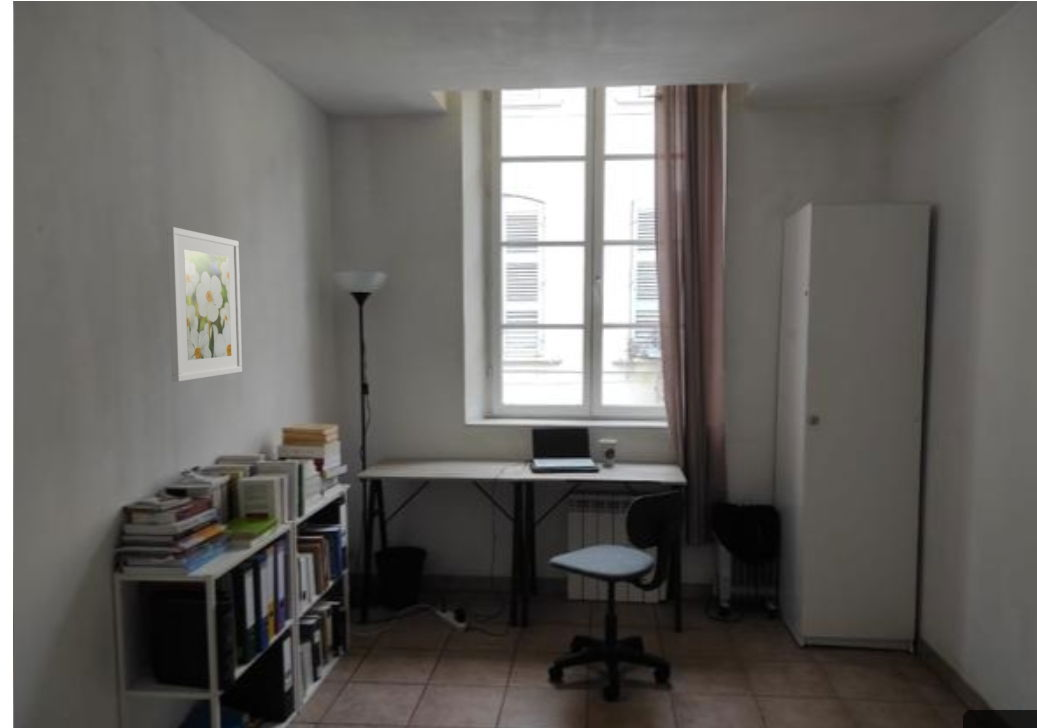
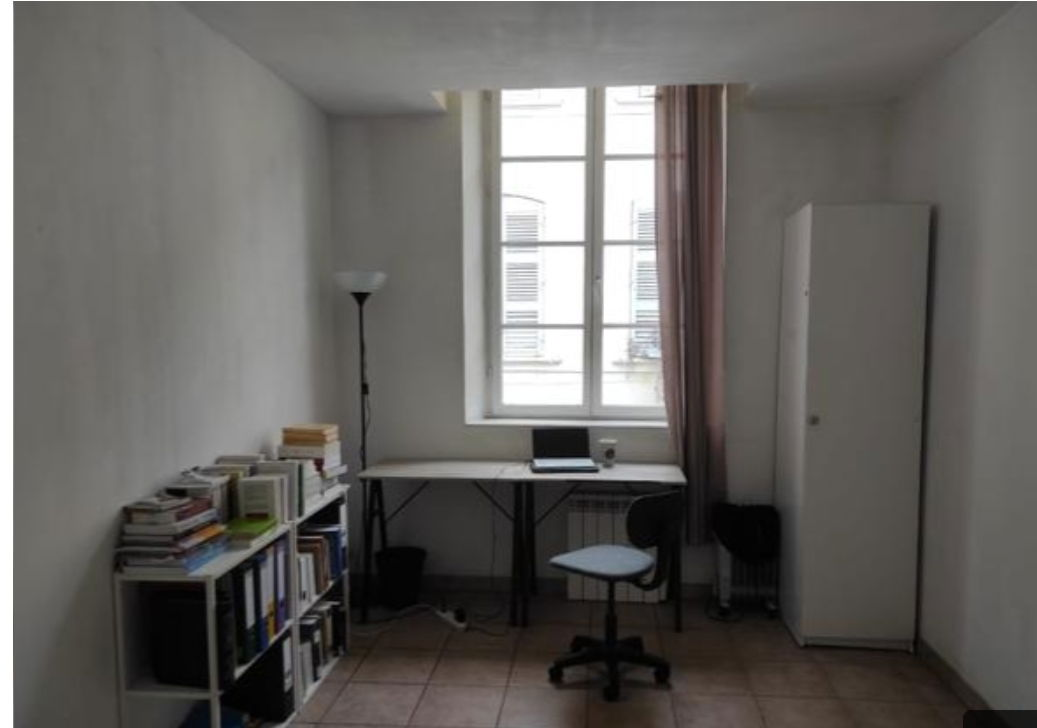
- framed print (208, 305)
